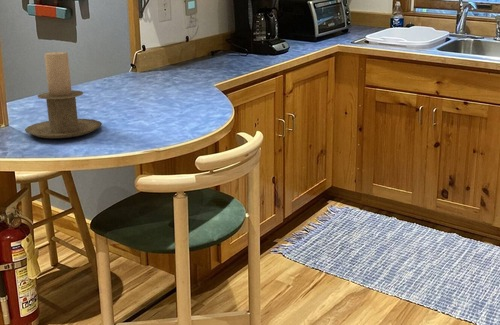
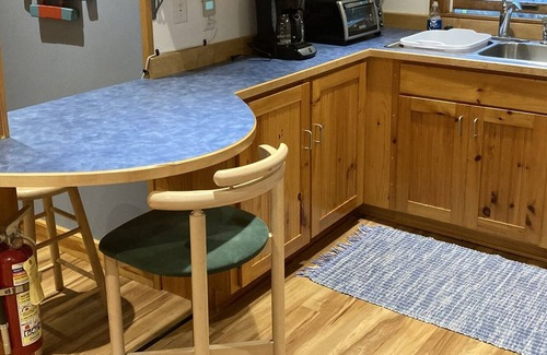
- candle holder (60, 92)
